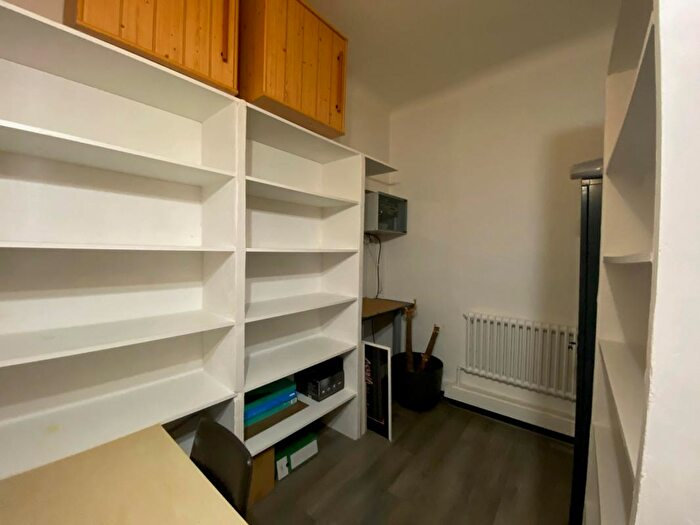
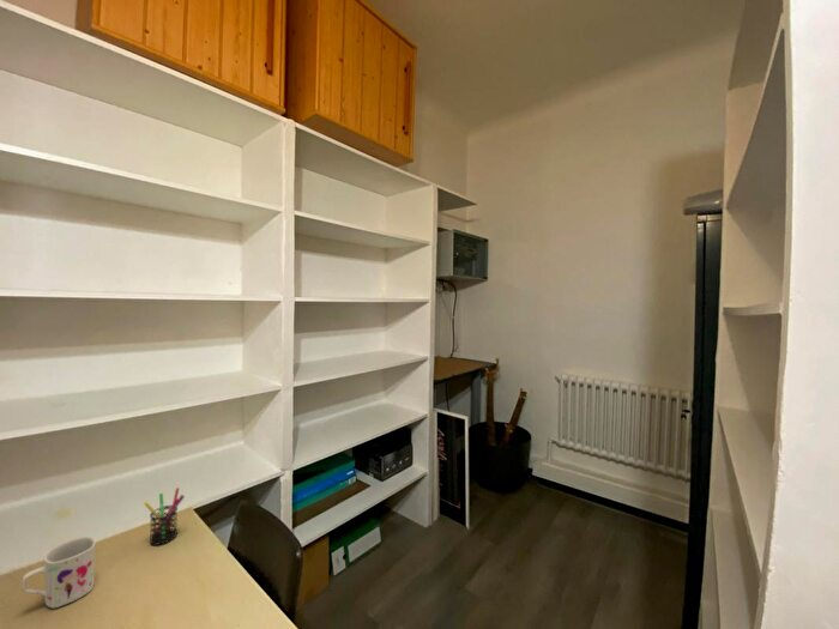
+ mug (60, 574)
+ pen holder (165, 513)
